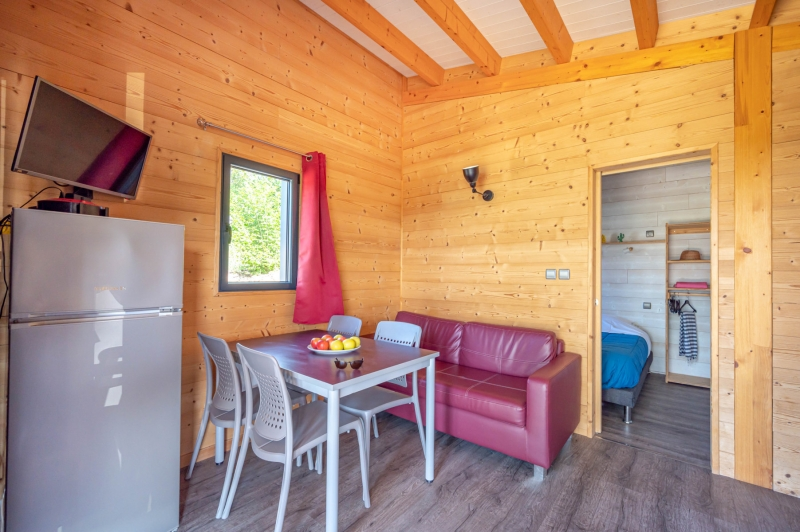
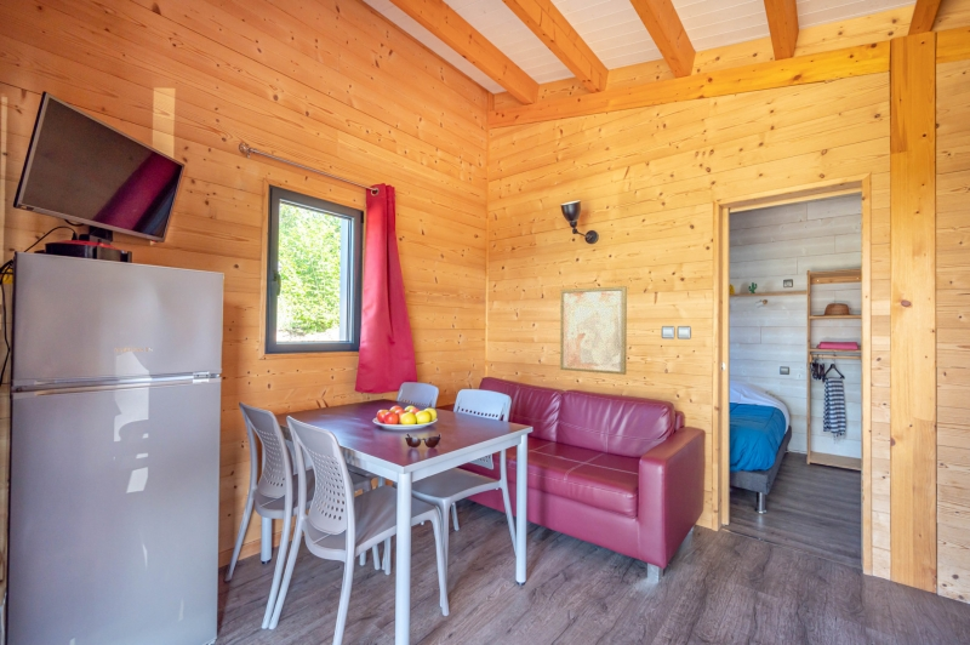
+ wall art (590, 330)
